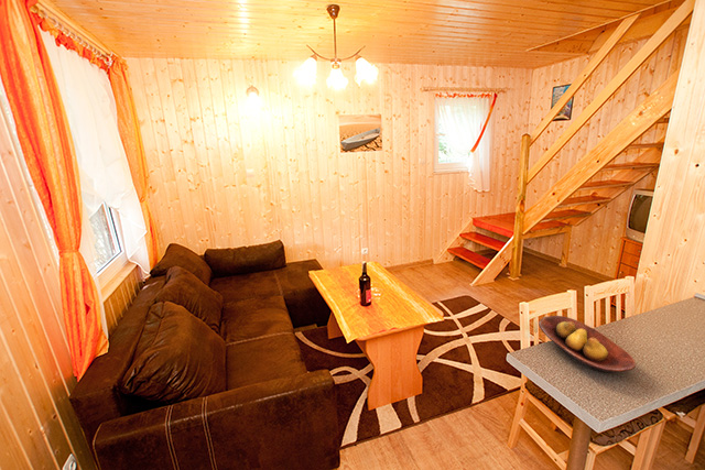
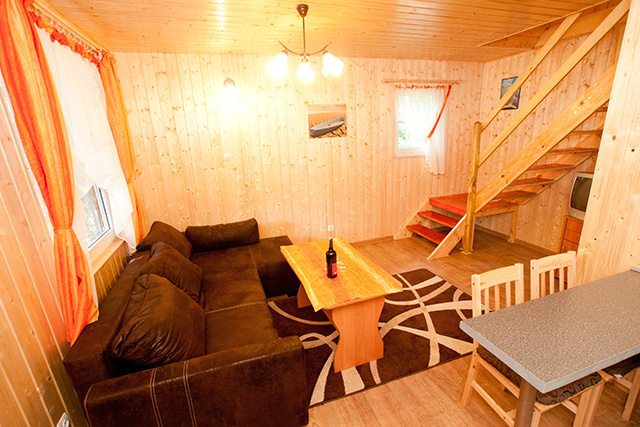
- fruit bowl (582, 340)
